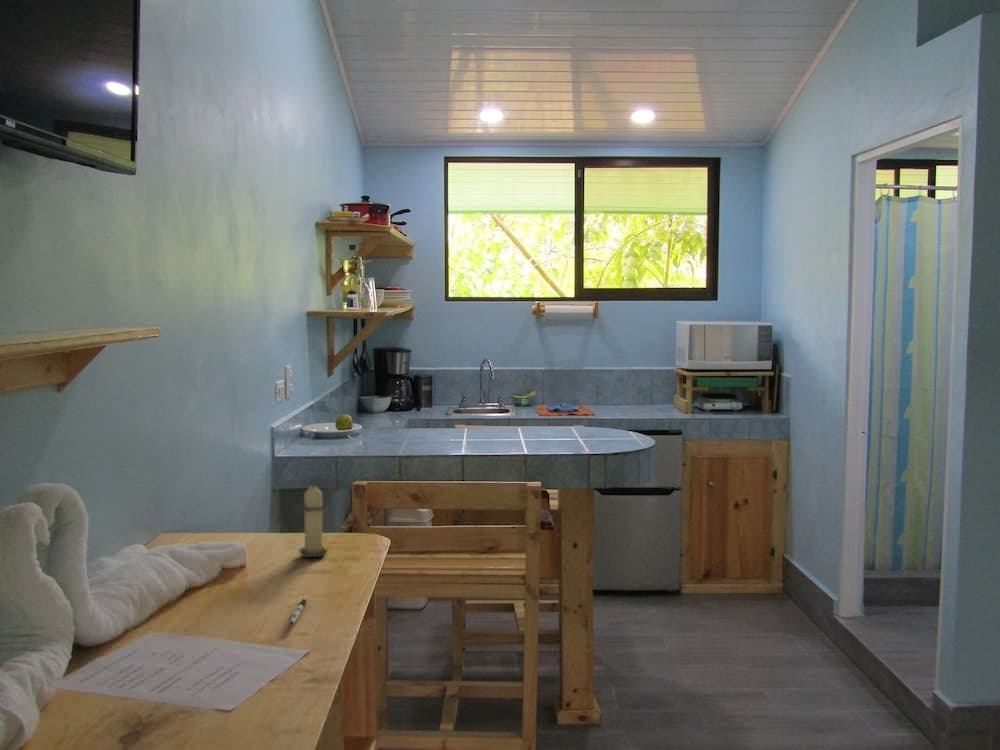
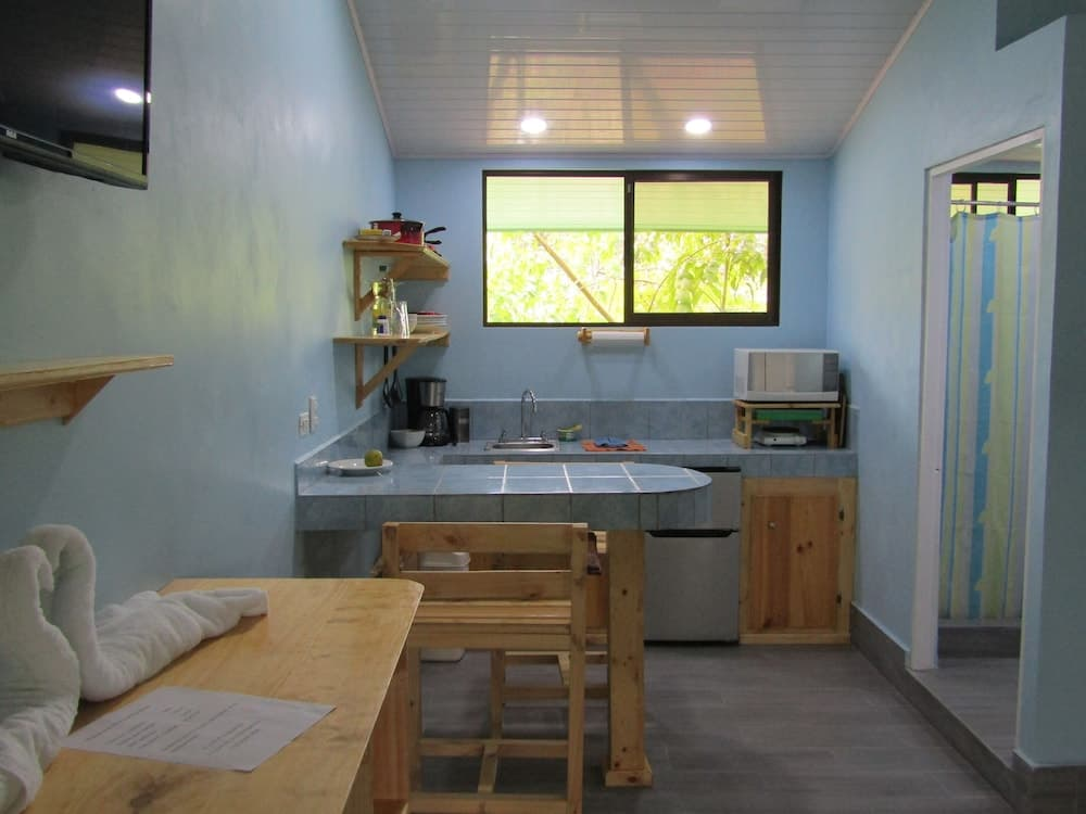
- pen (298, 609)
- candle (313, 518)
